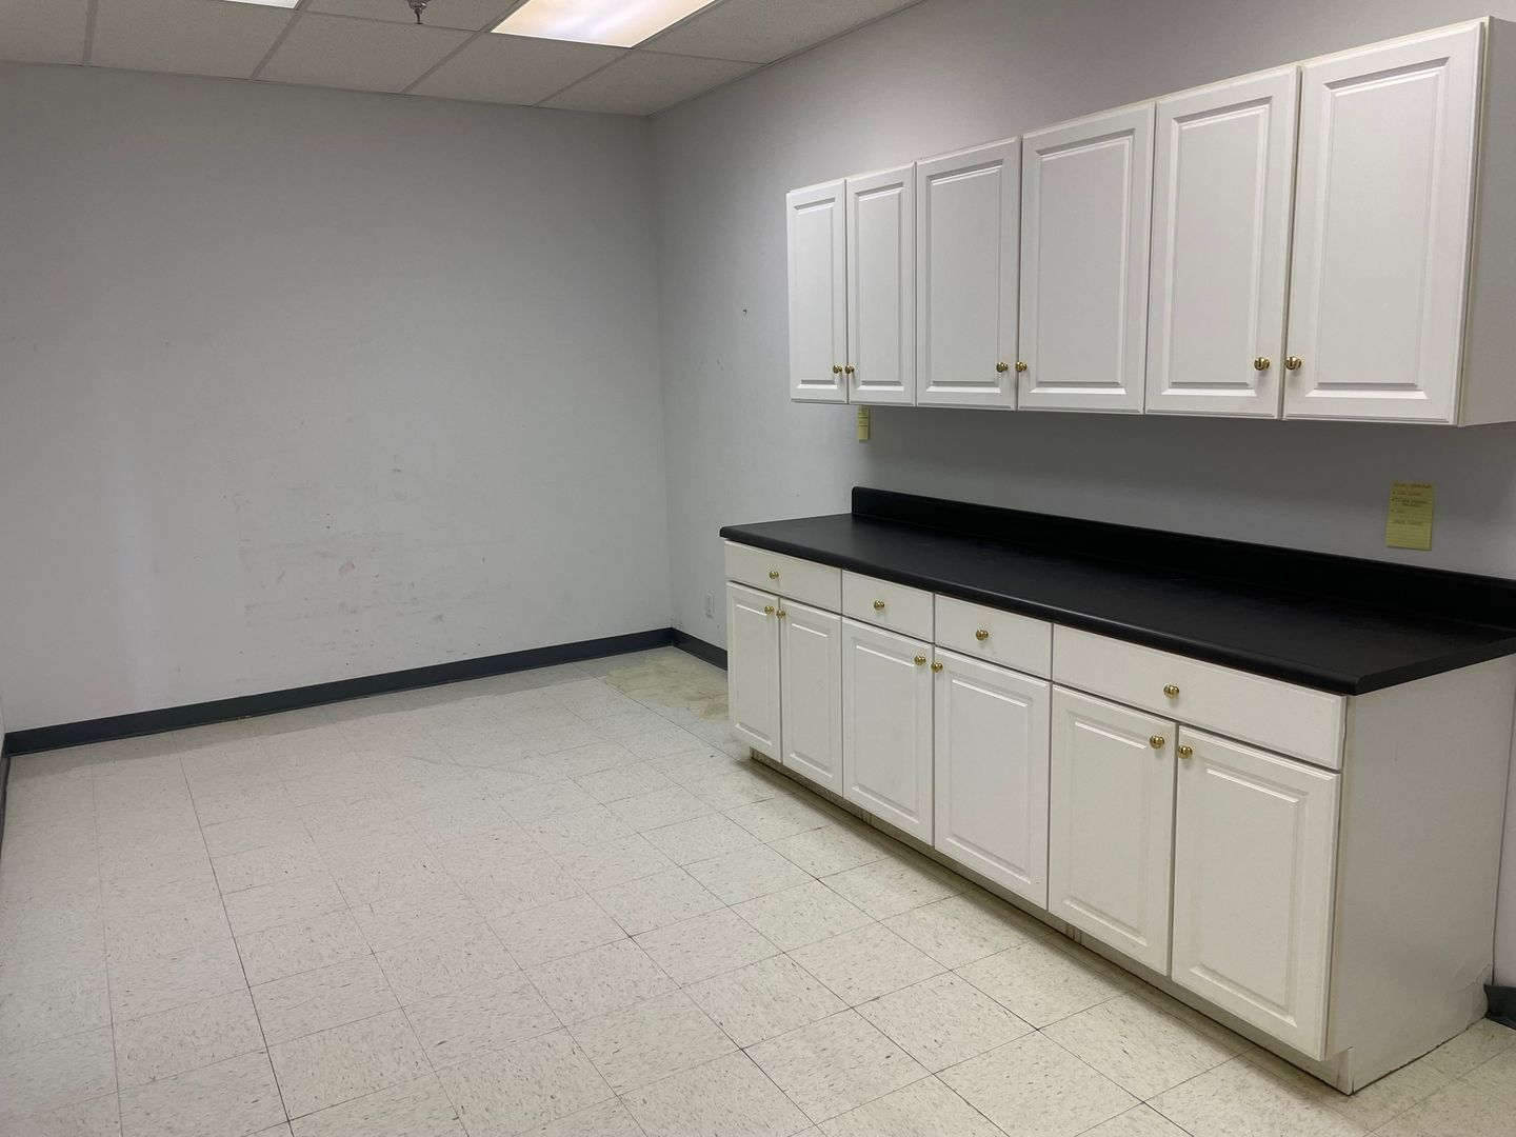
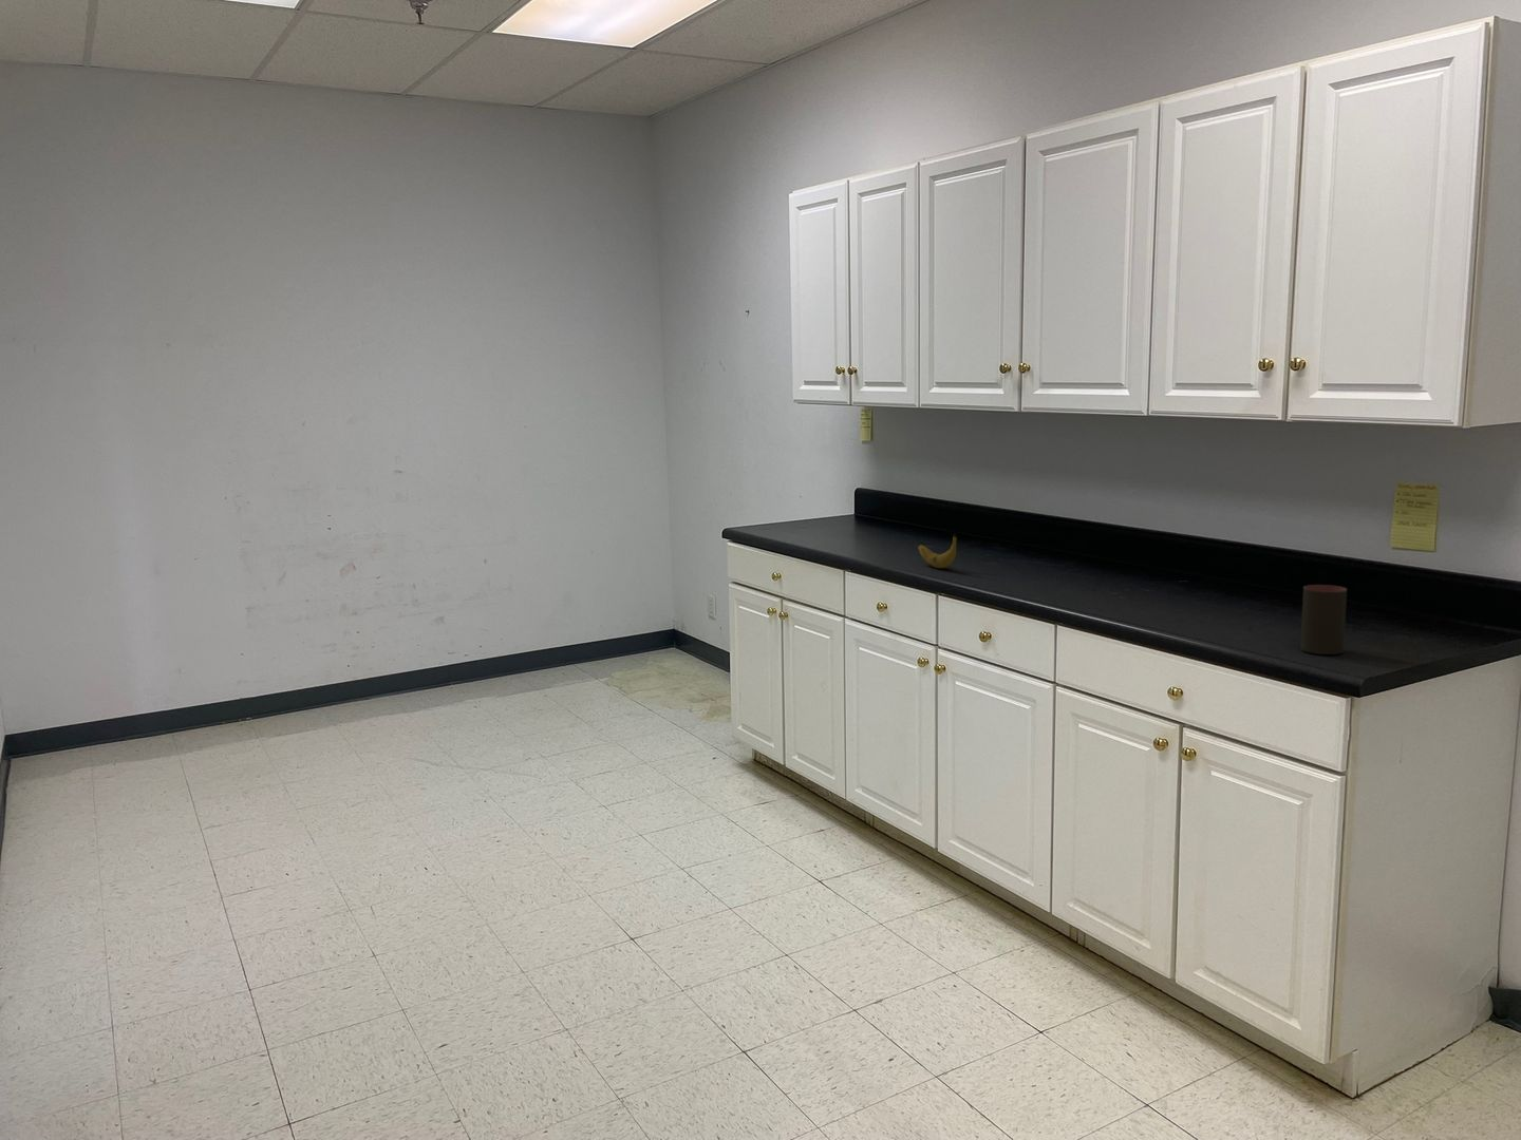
+ cup (1323, 619)
+ banana (935, 553)
